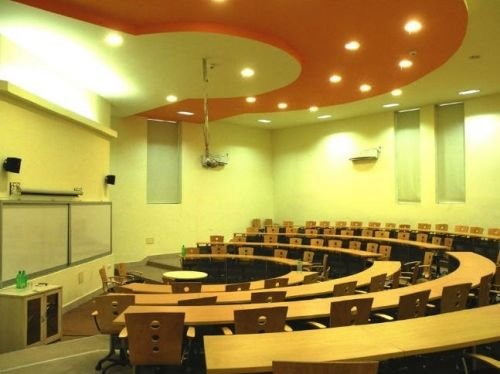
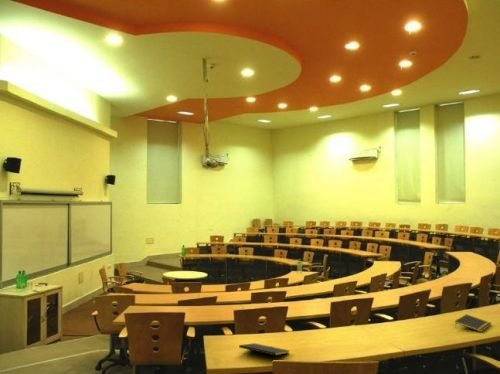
+ notepad (264, 349)
+ notepad (473, 322)
